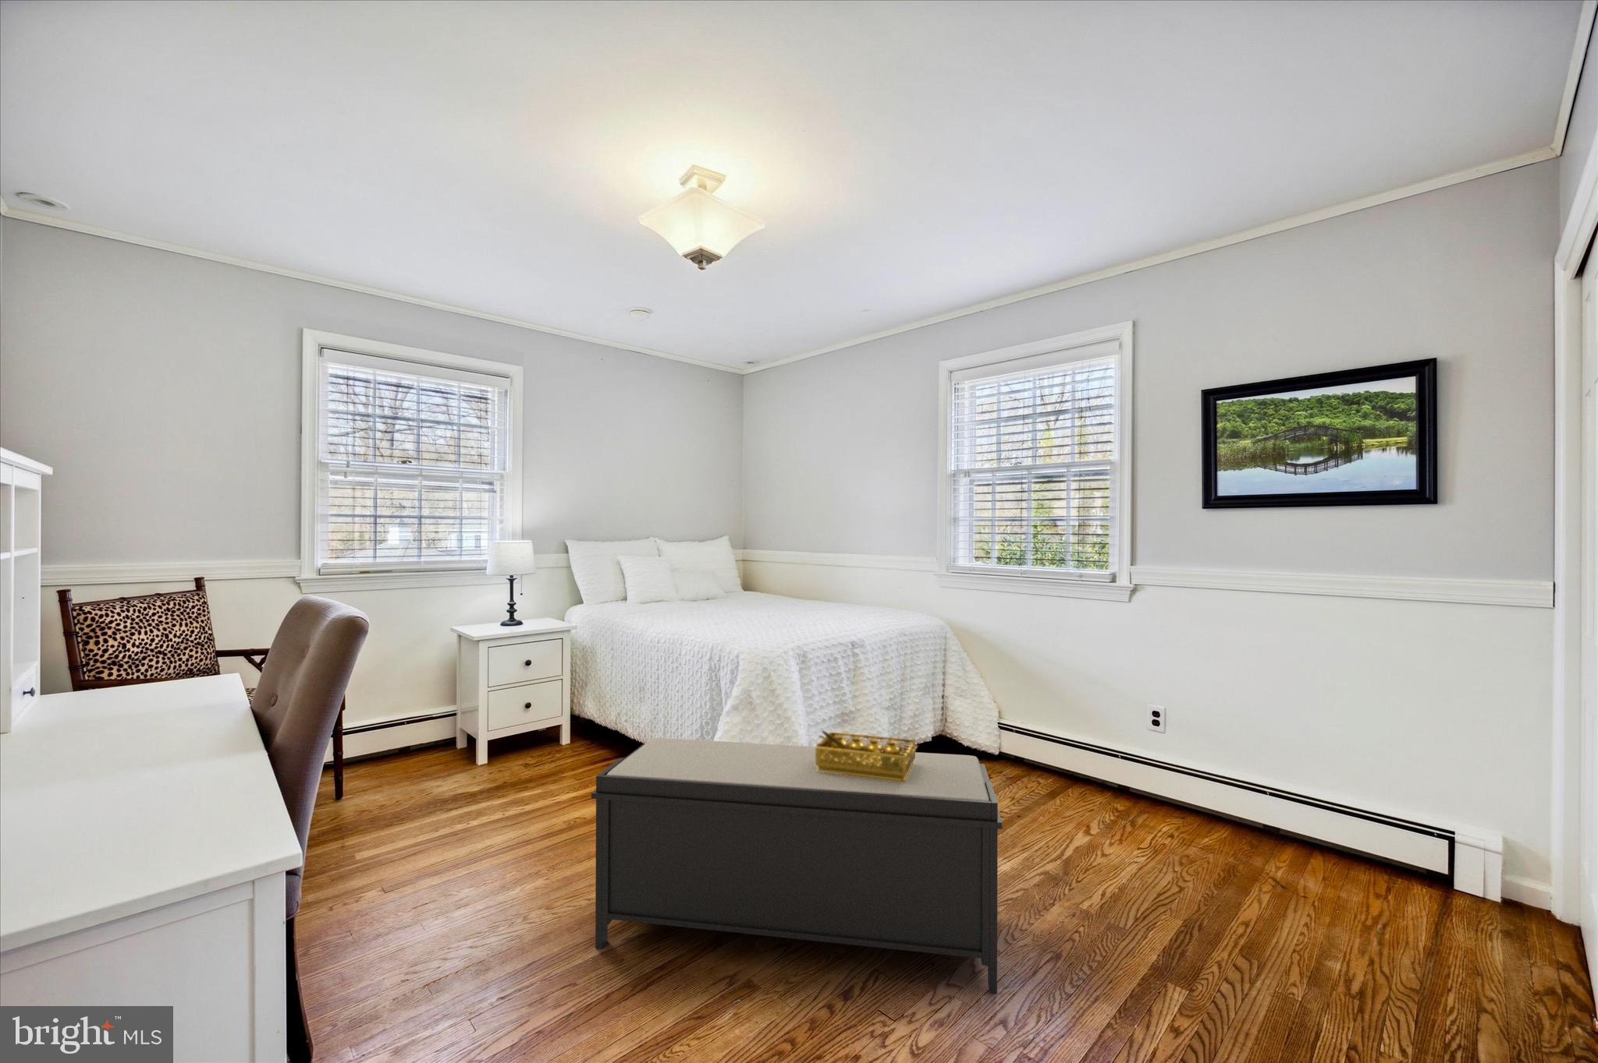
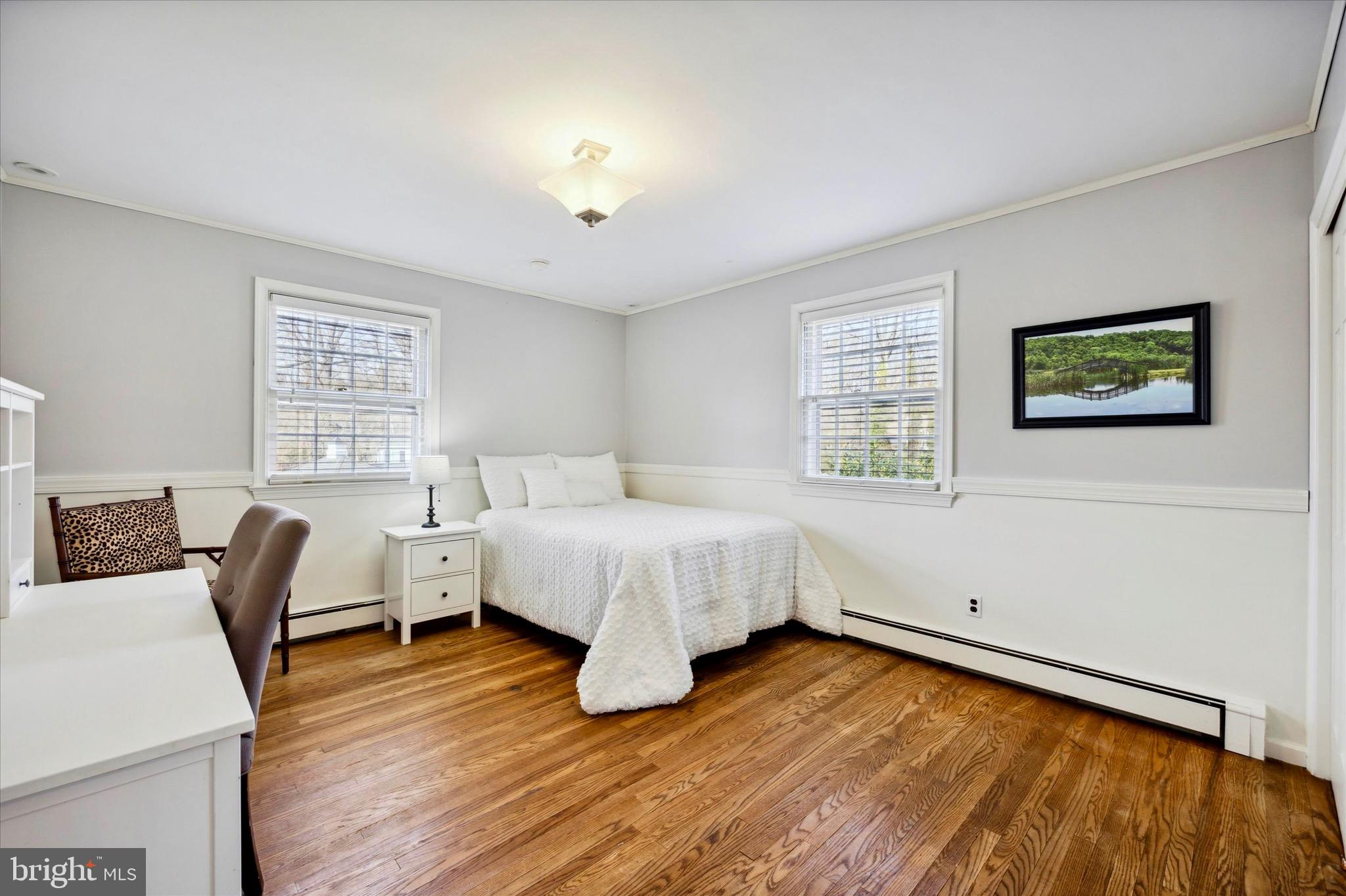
- decorative tray (867, 749)
- bench (798, 848)
